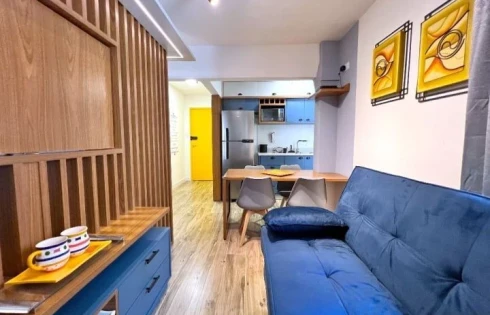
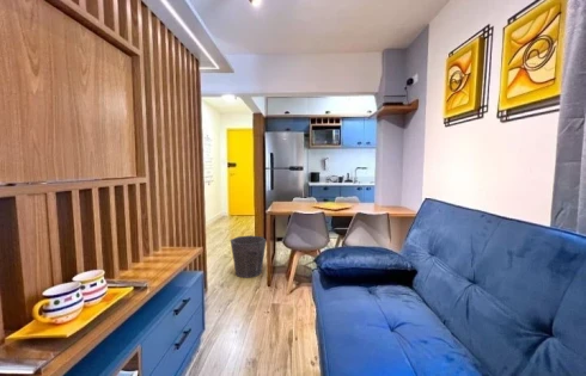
+ waste bin (248, 255)
